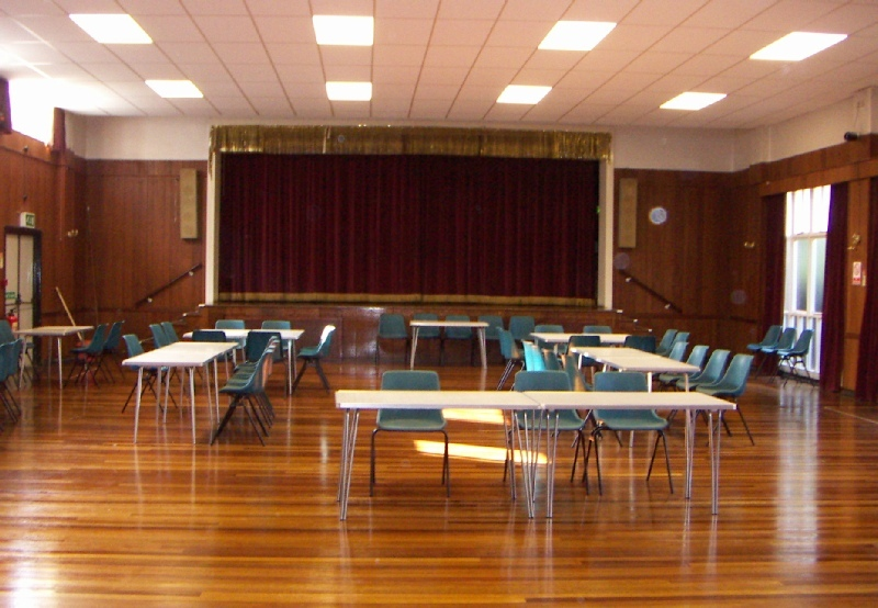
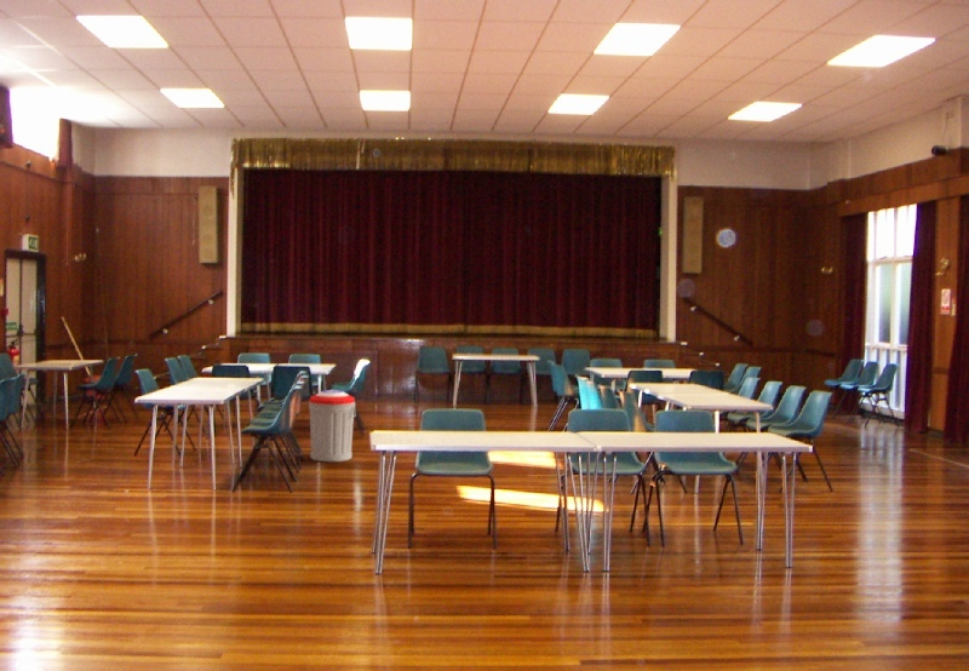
+ trash can (331, 424)
